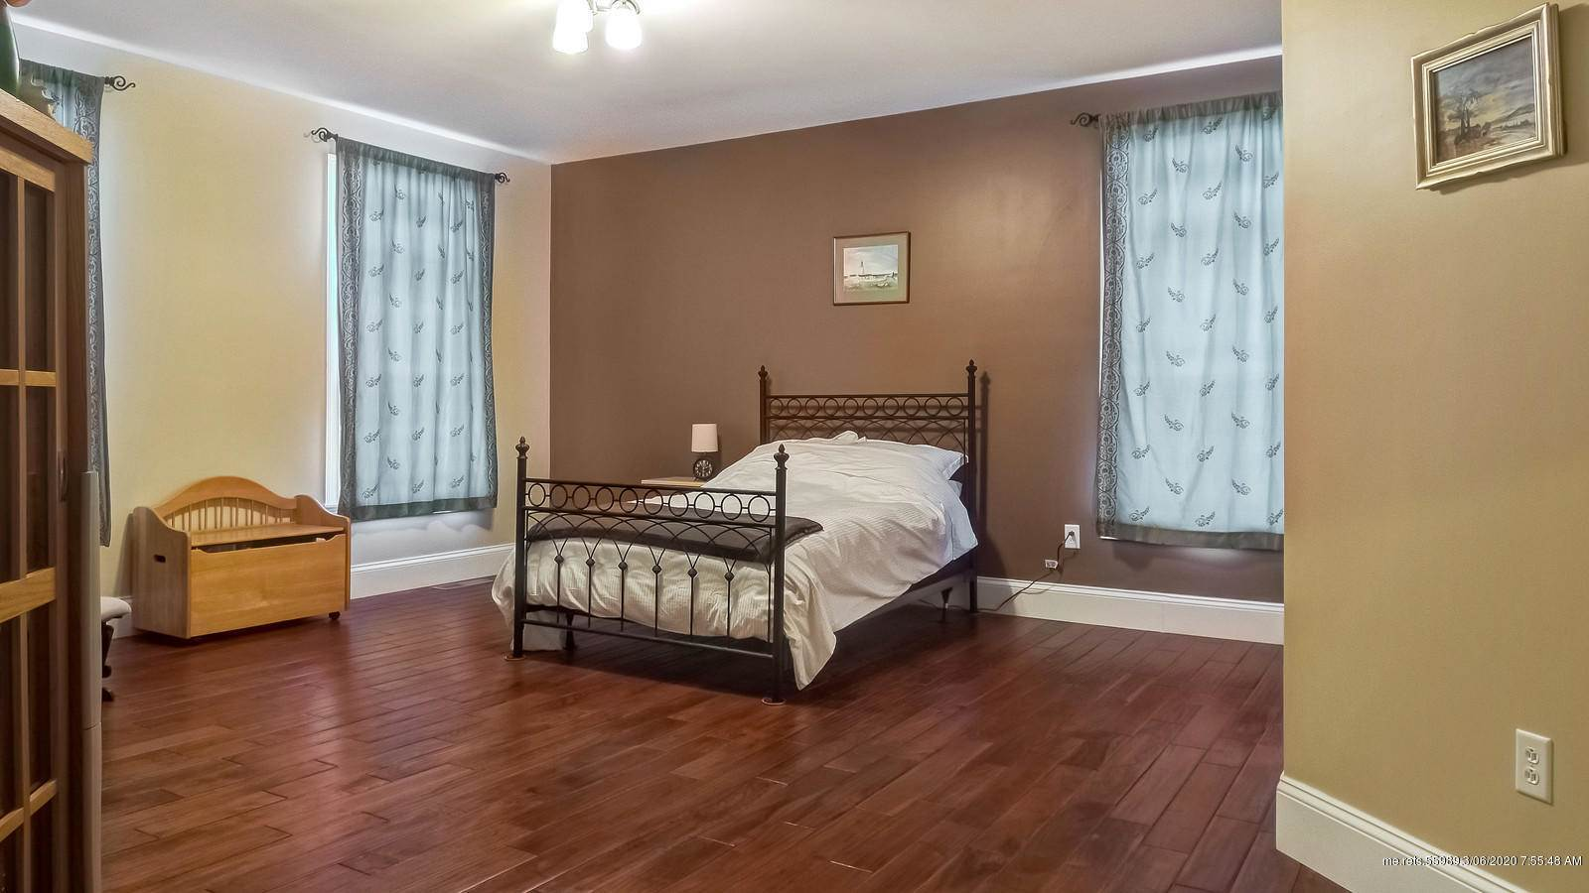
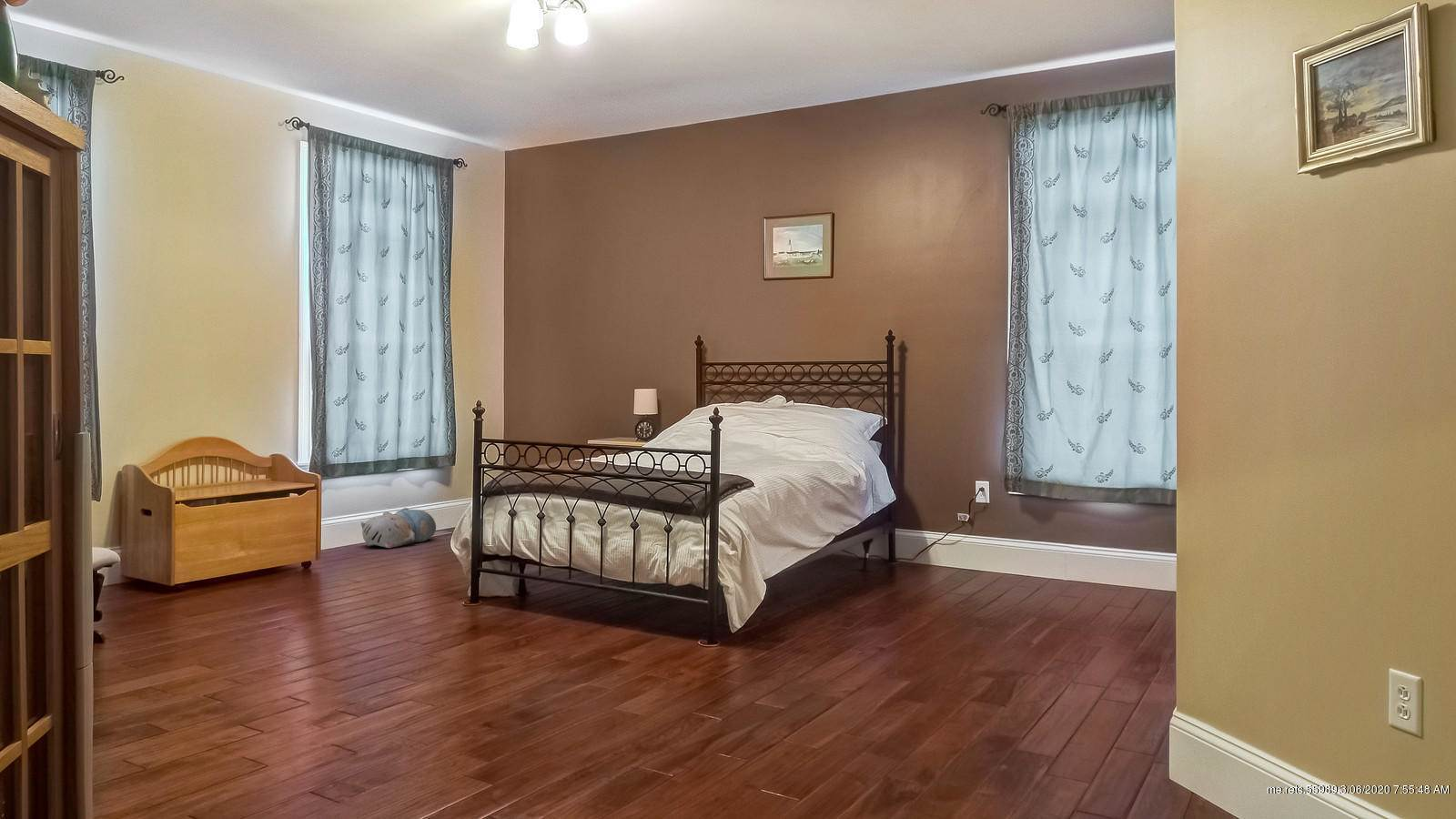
+ plush toy (399, 527)
